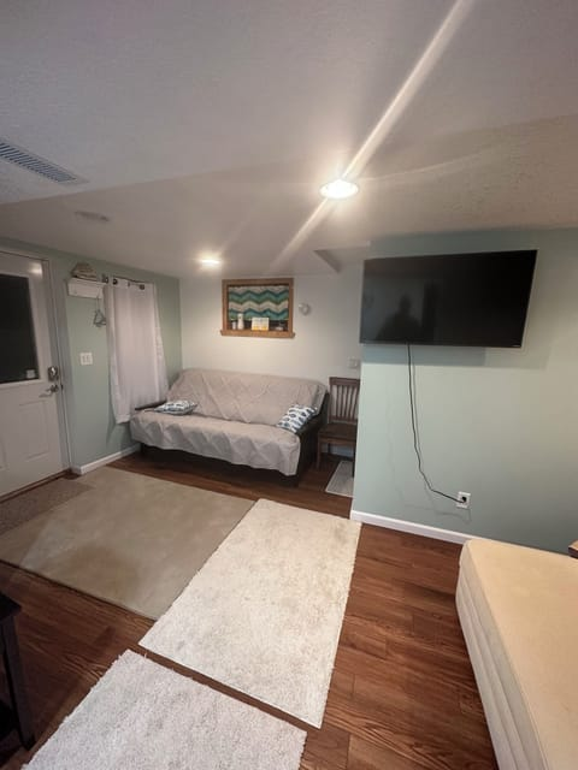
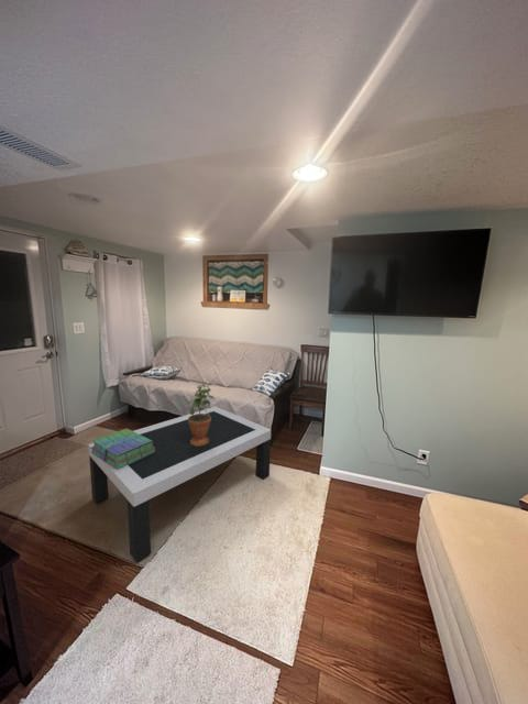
+ stack of books (122, 446)
+ potted plant (202, 409)
+ coffee table (187, 461)
